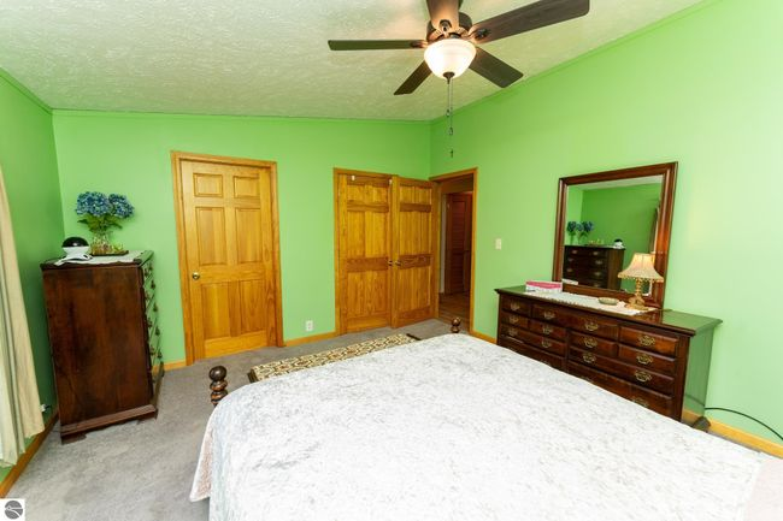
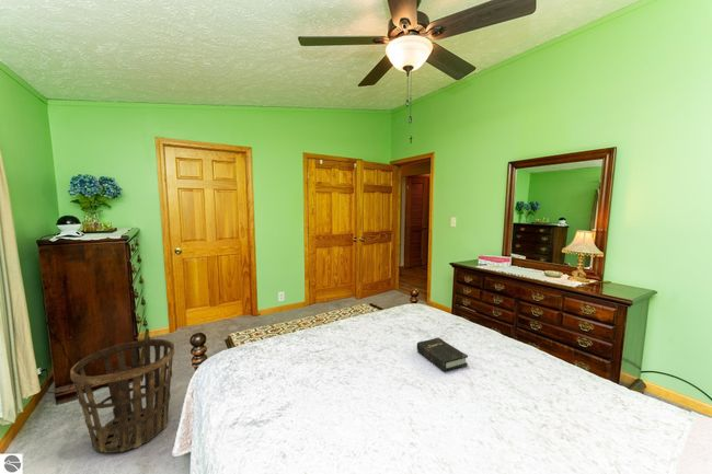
+ hardback book (440, 352)
+ basket (129, 392)
